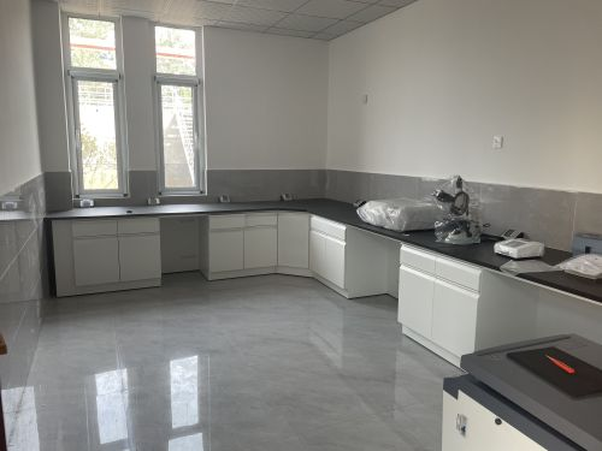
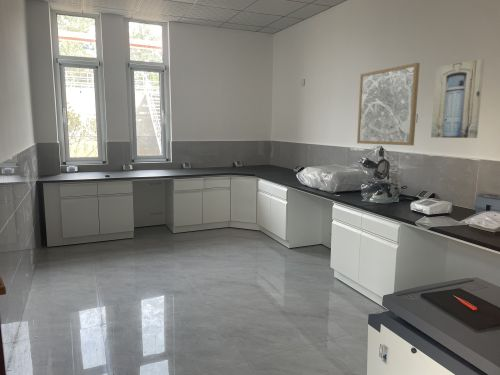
+ wall art (455, 101)
+ wall art (385, 107)
